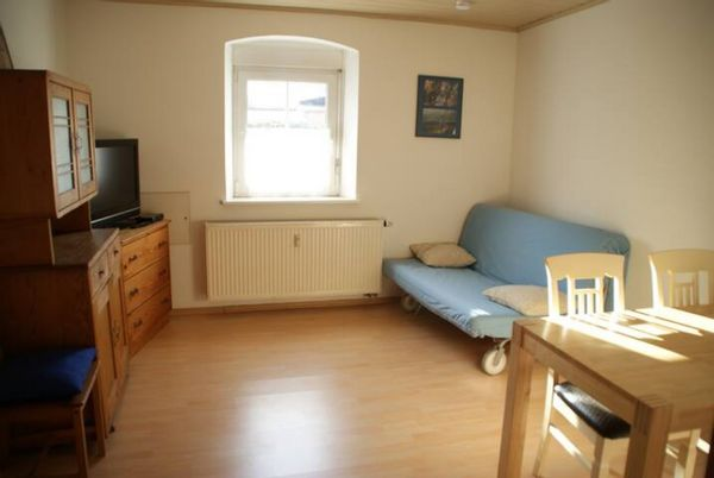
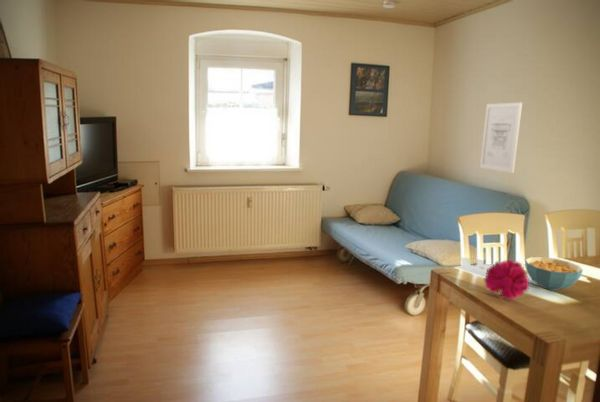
+ decorative flower (506, 279)
+ cereal bowl (551, 276)
+ wall art (499, 137)
